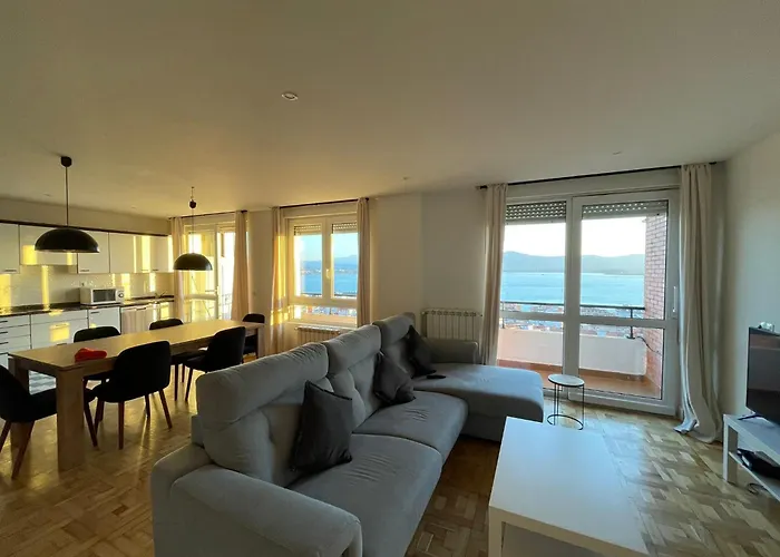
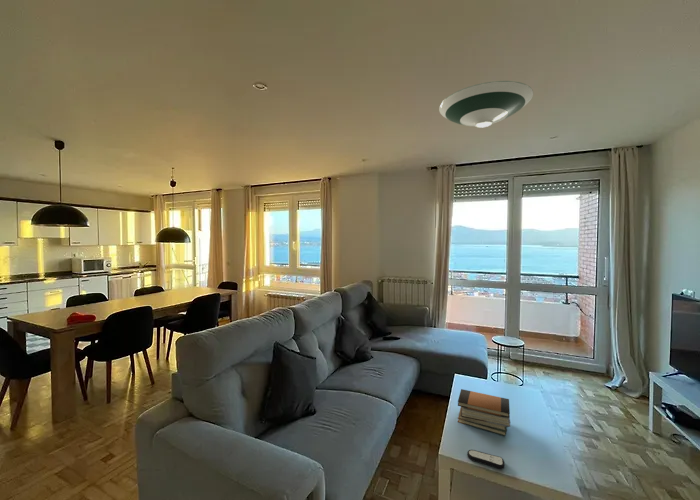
+ book stack (483, 411)
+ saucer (483, 114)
+ remote control (485, 458)
